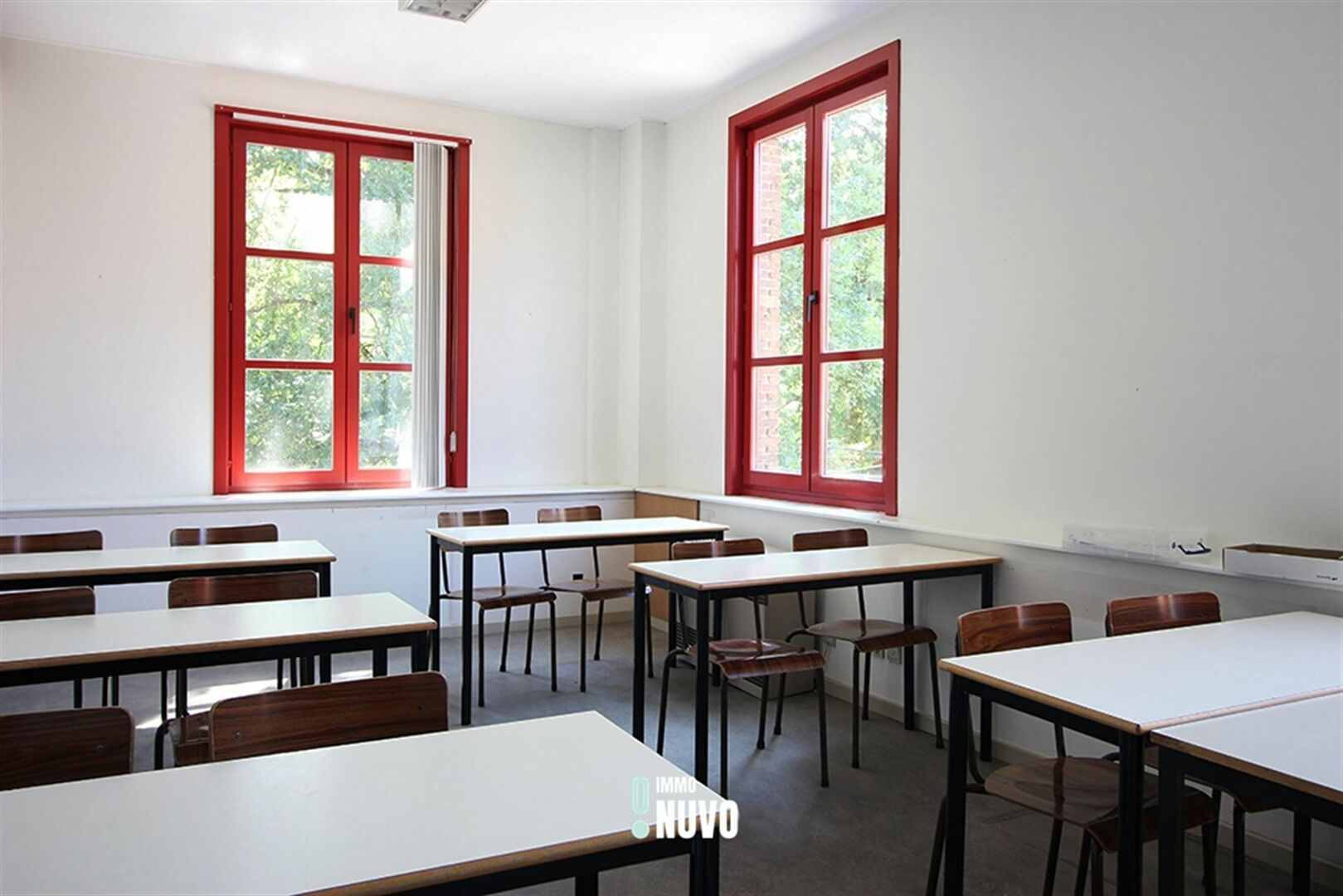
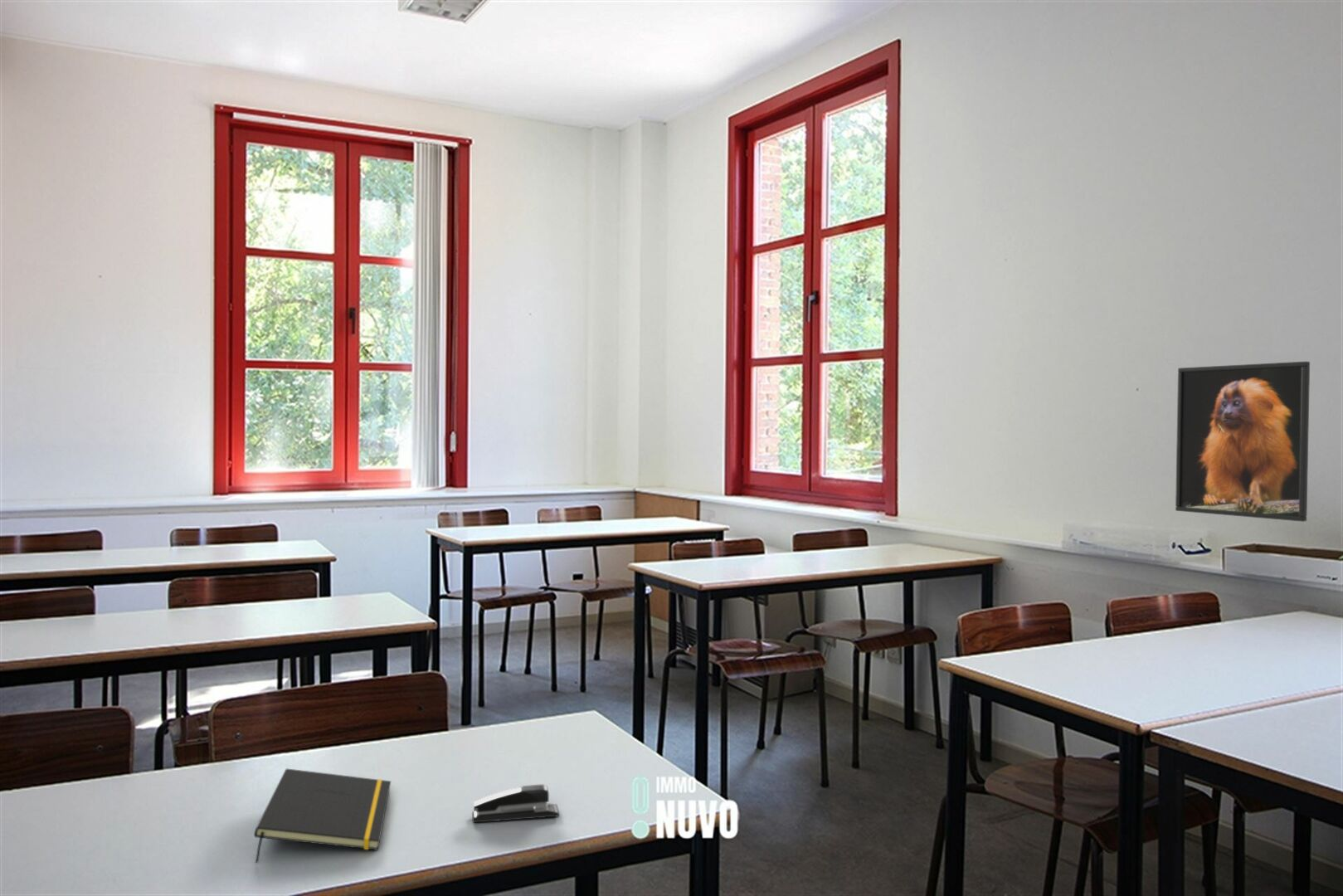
+ stapler (515, 801)
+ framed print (1238, 440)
+ notepad (328, 806)
